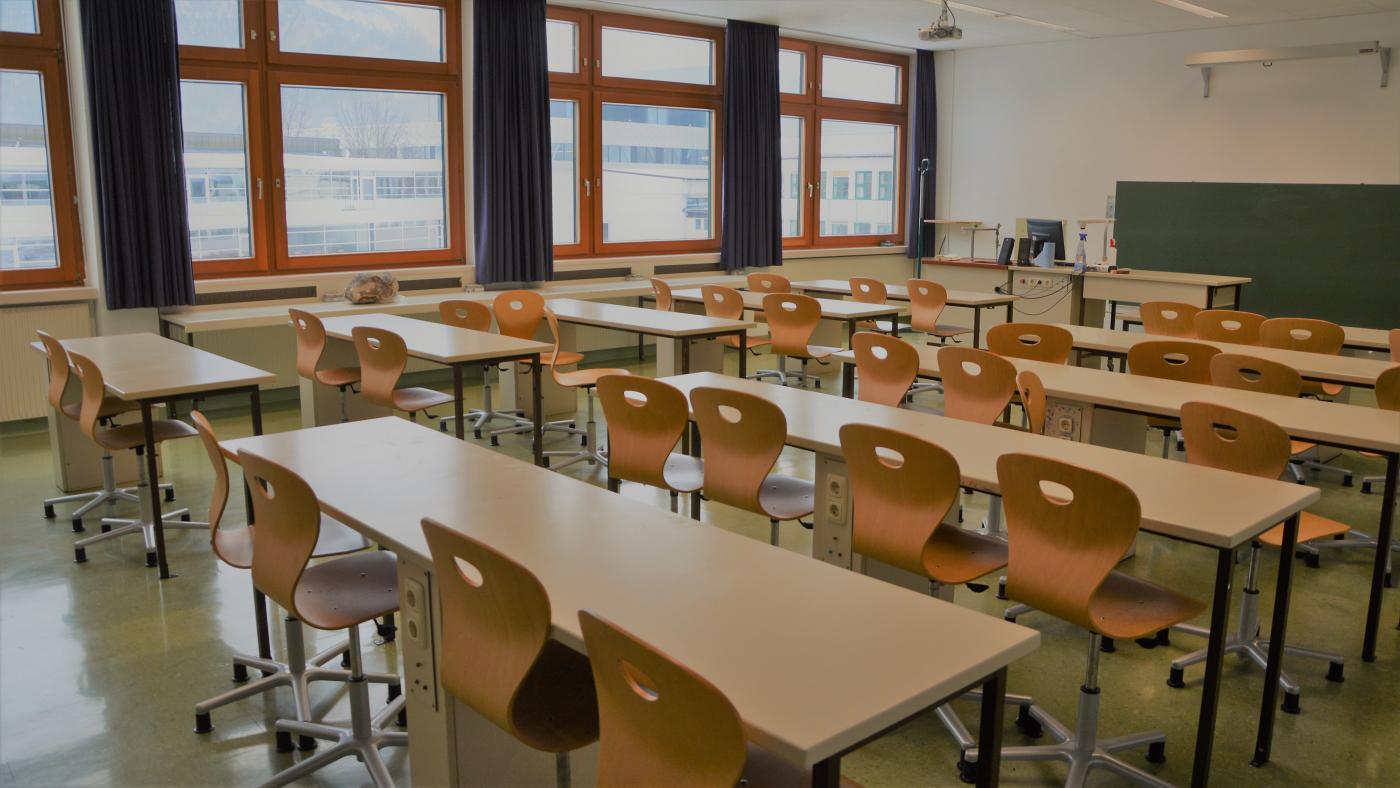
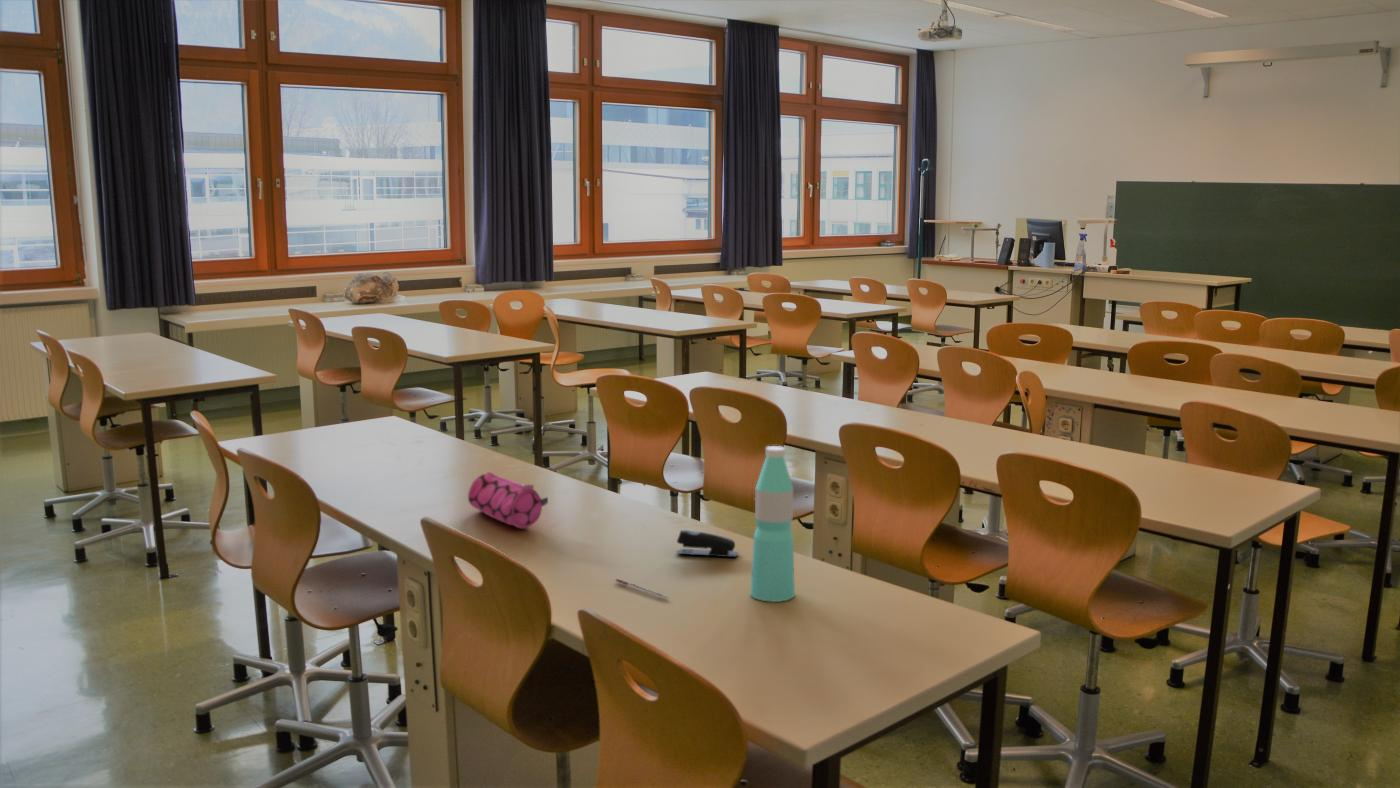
+ pencil case (505, 497)
+ stapler (707, 542)
+ pen (641, 588)
+ water bottle (773, 521)
